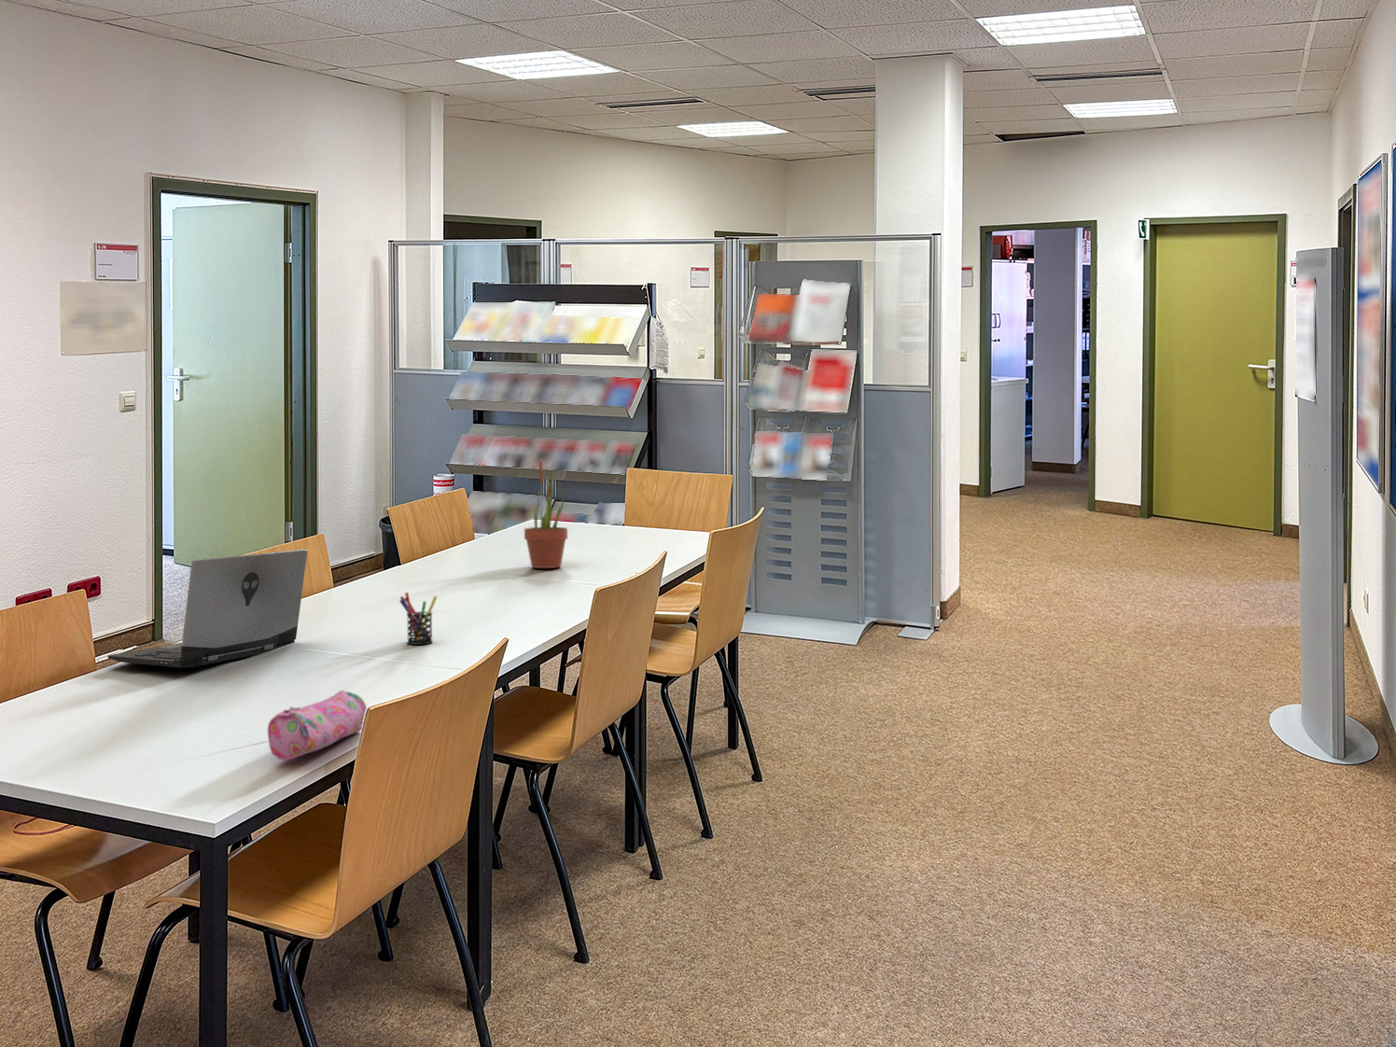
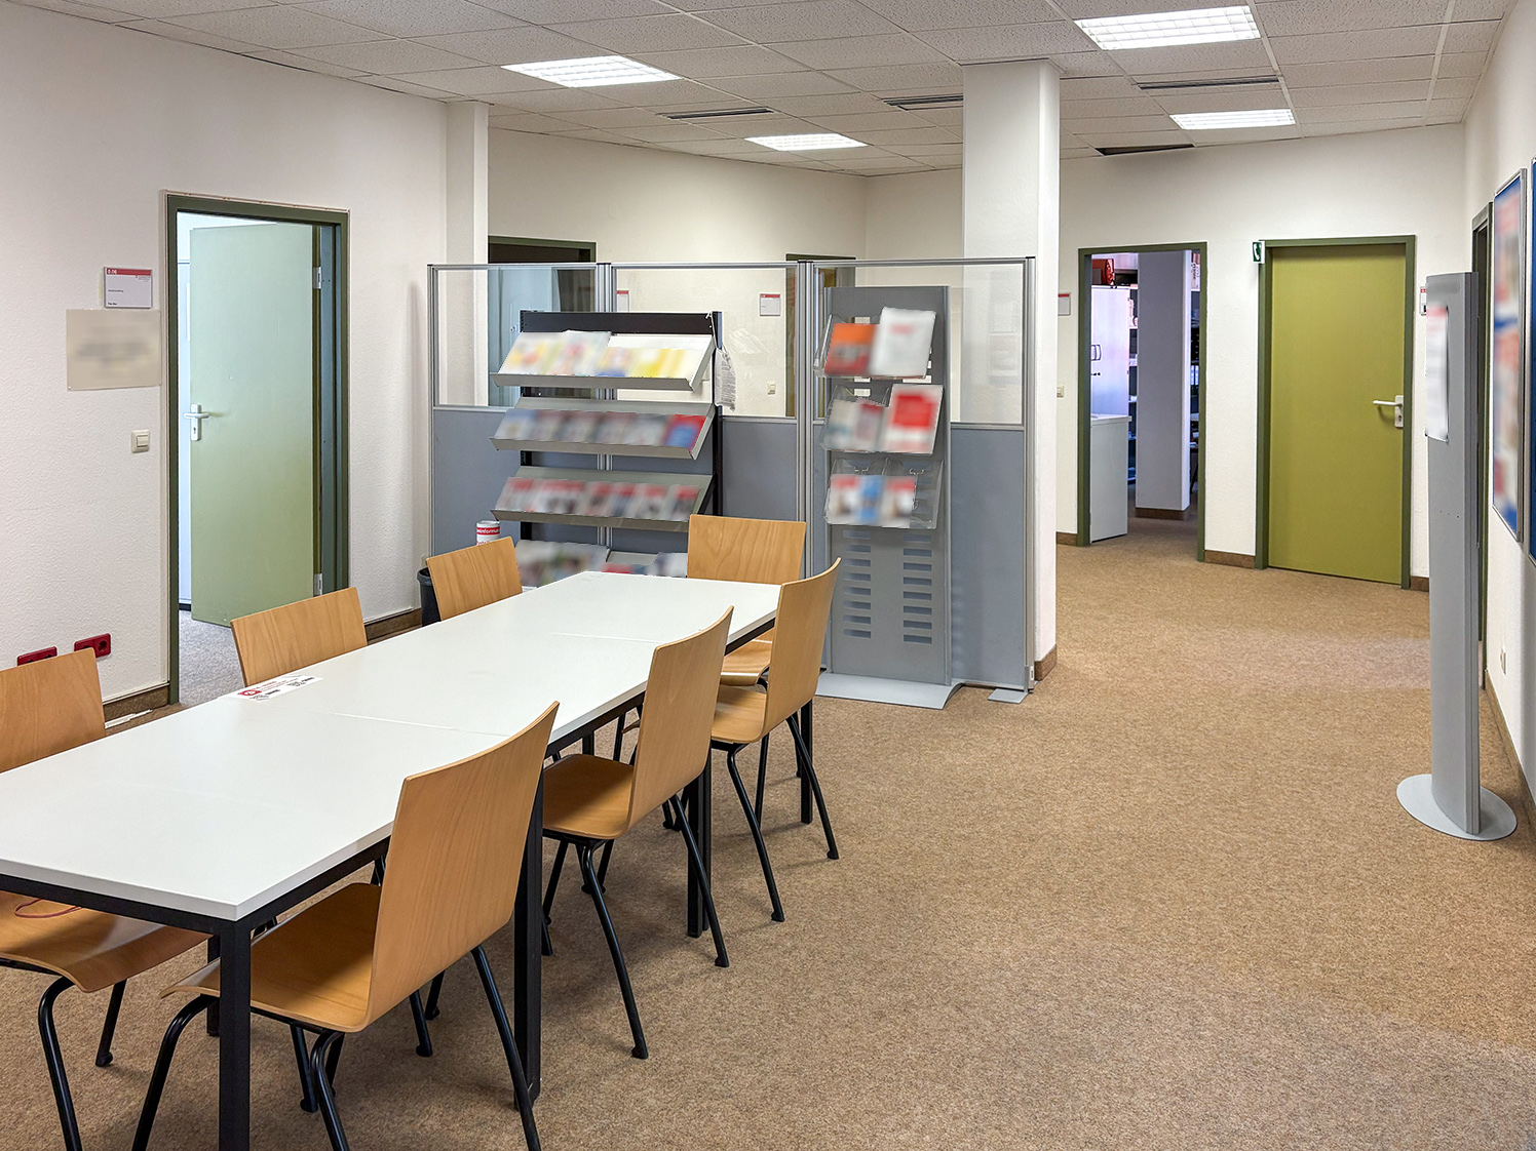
- potted plant (545, 511)
- laptop (211, 604)
- pen holder (419, 617)
- pencil case (318, 724)
